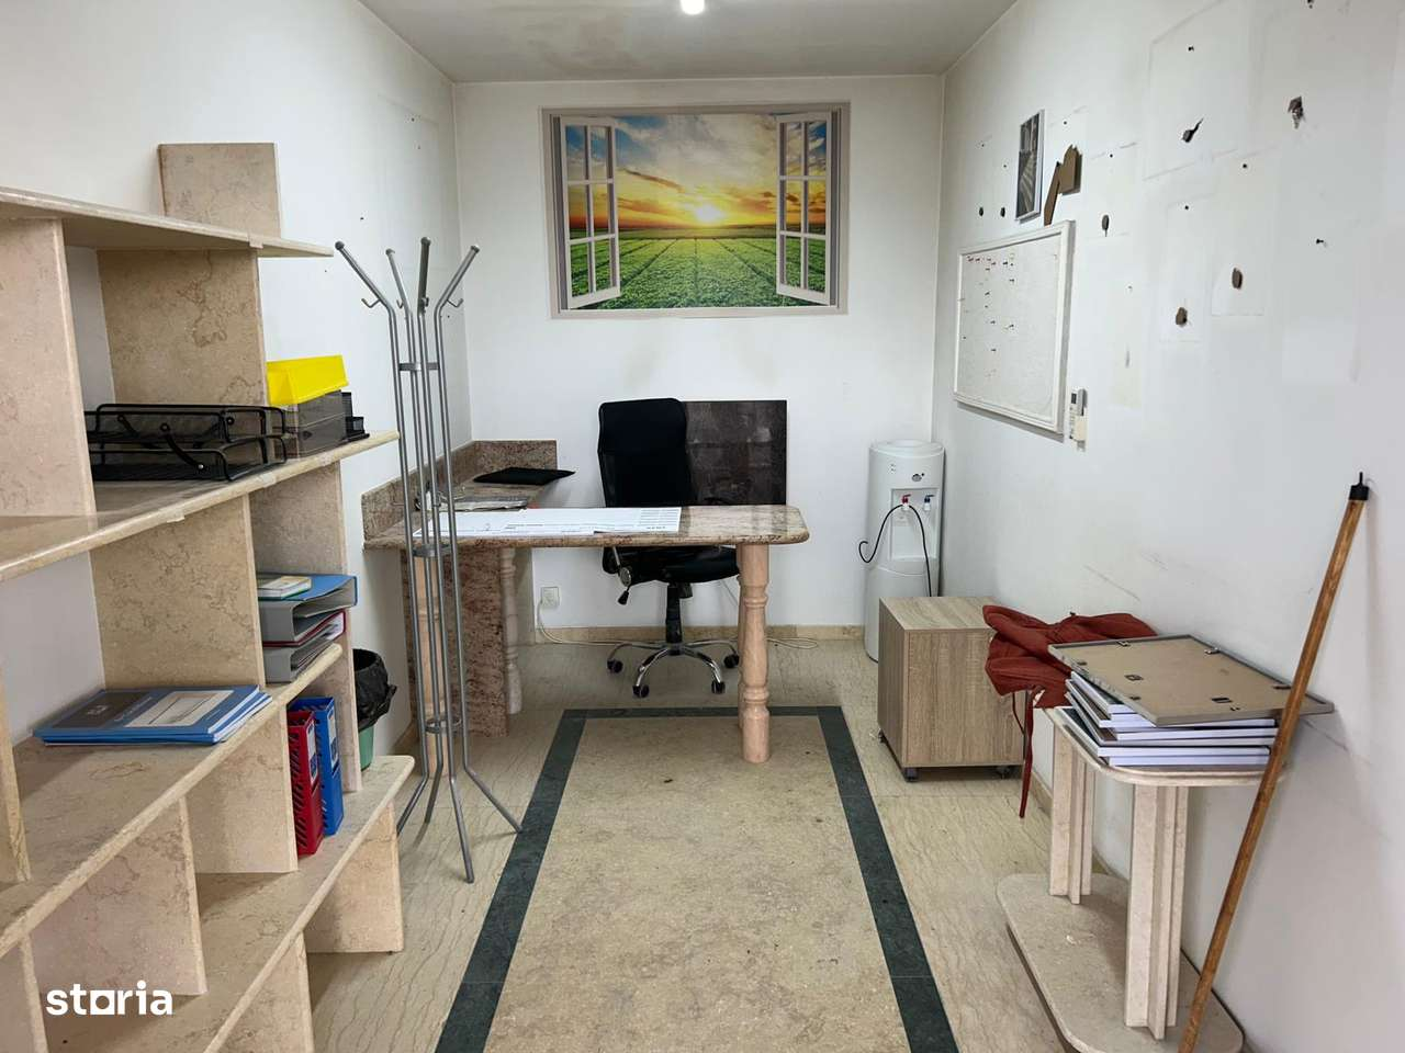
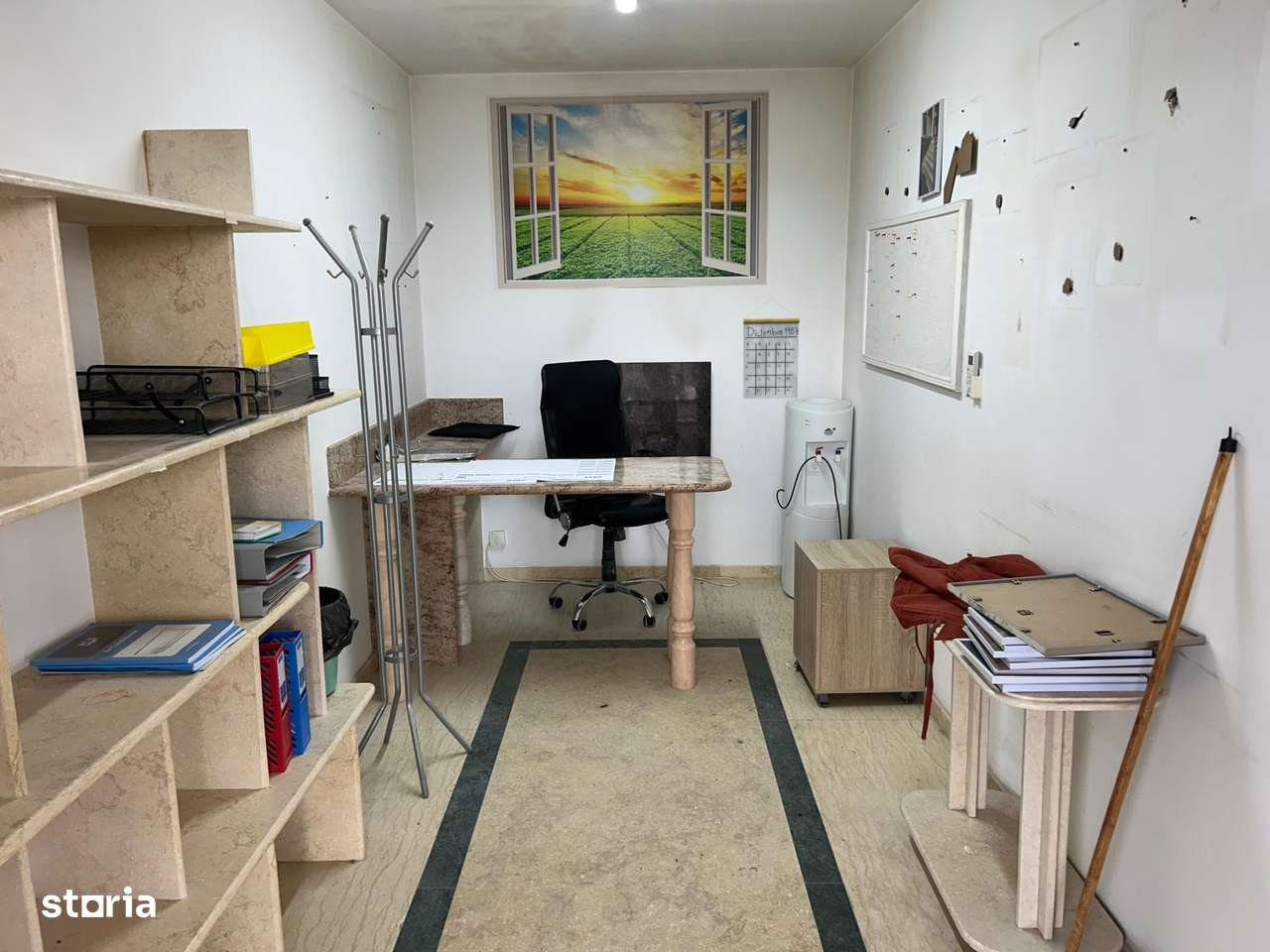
+ calendar (771, 349)
